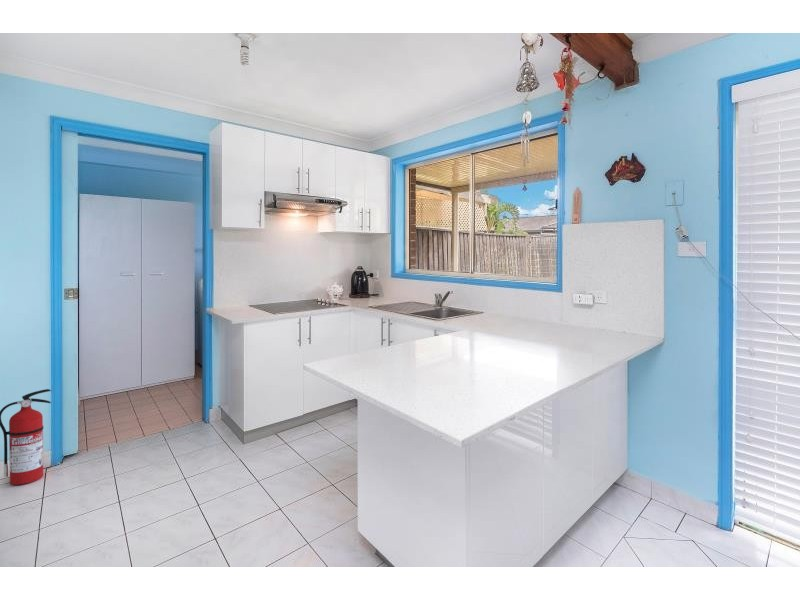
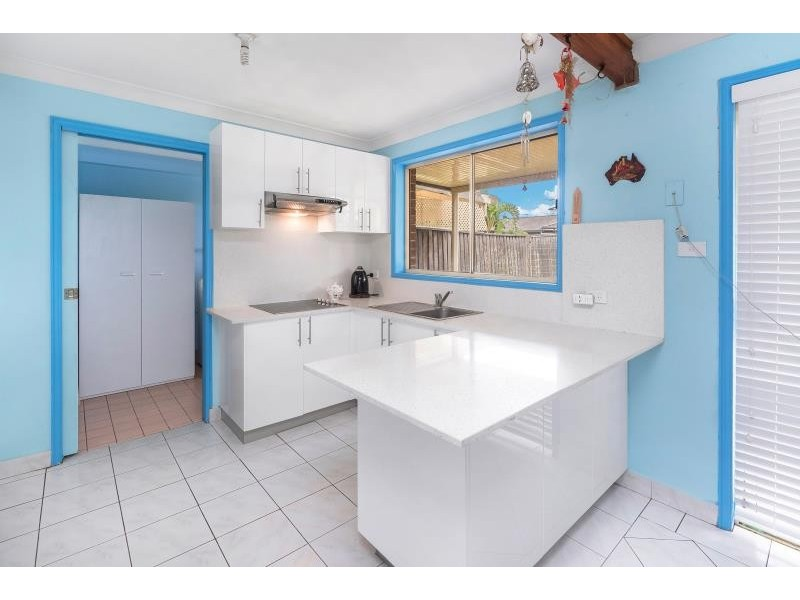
- fire extinguisher (25, 435)
